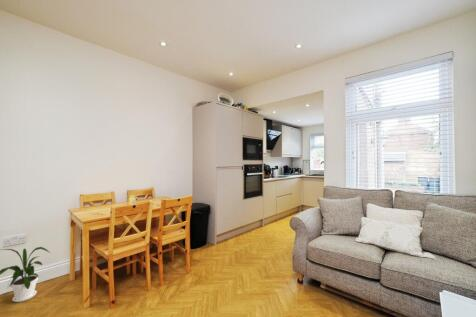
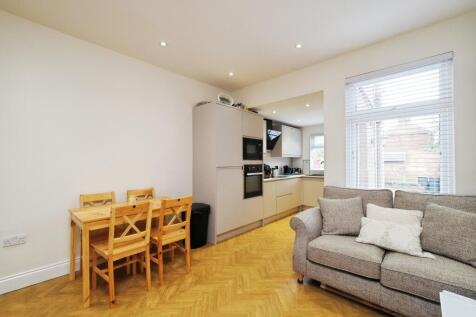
- house plant (23, 271)
